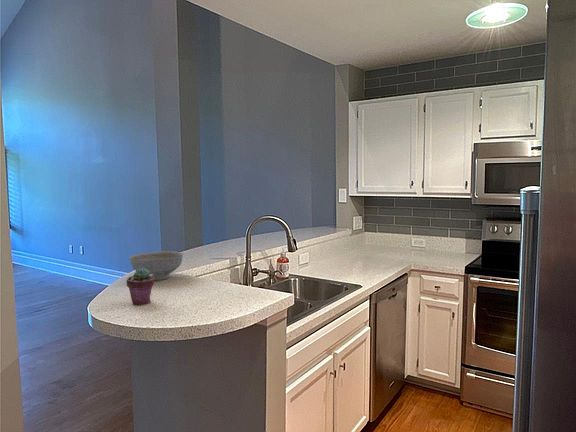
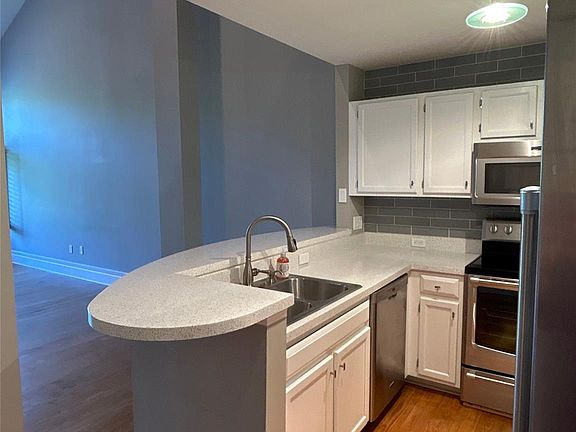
- potted succulent (140, 285)
- decorative bowl (157, 266)
